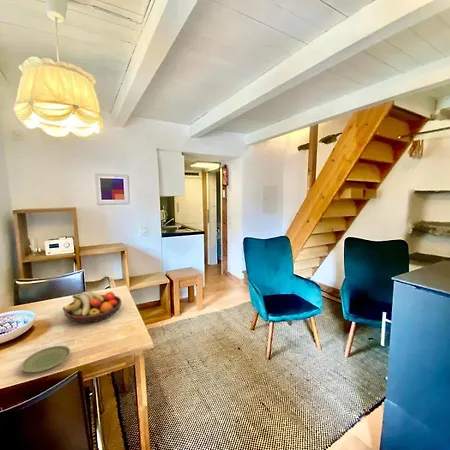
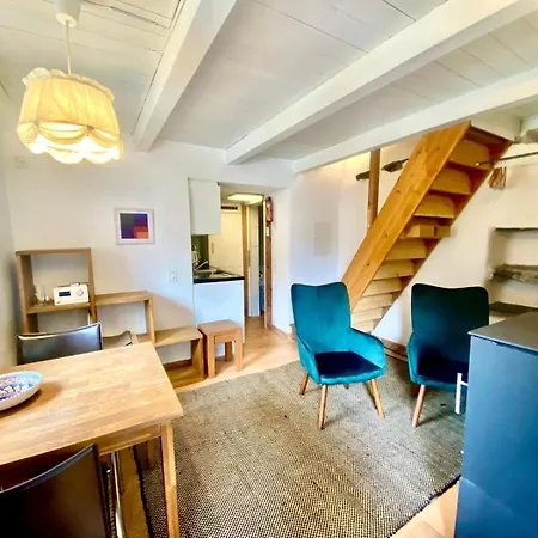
- fruit bowl (93, 303)
- plate (47, 360)
